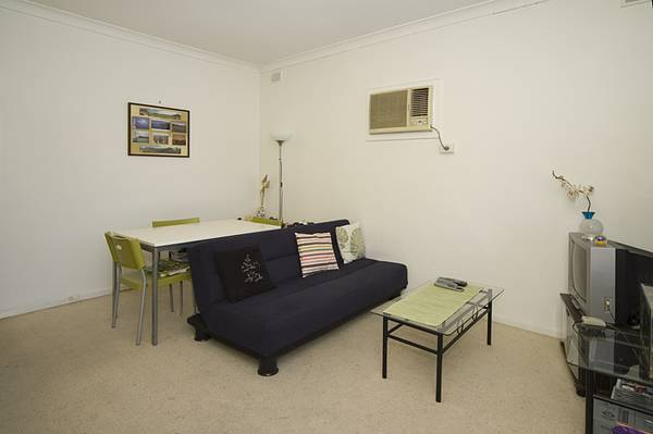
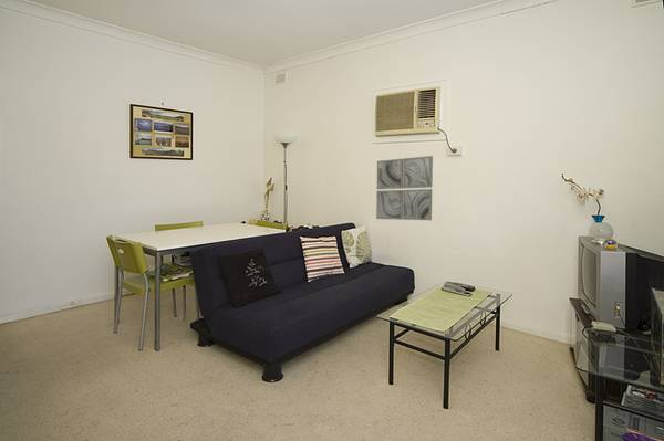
+ wall art (402, 188)
